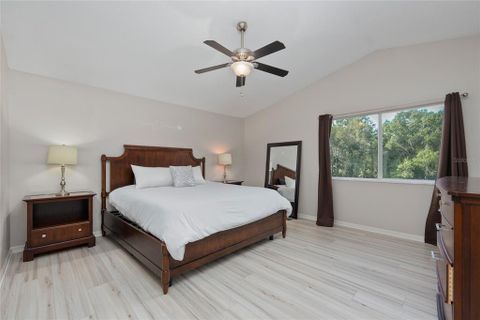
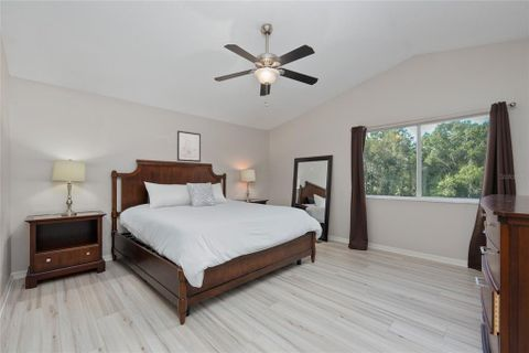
+ wall art (188, 147)
